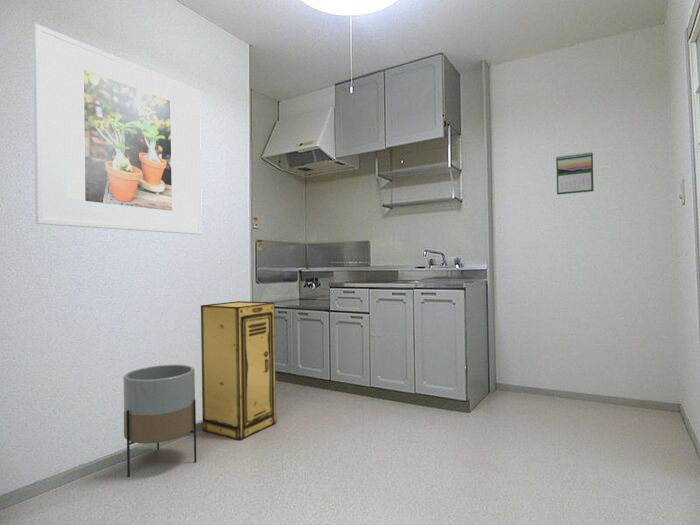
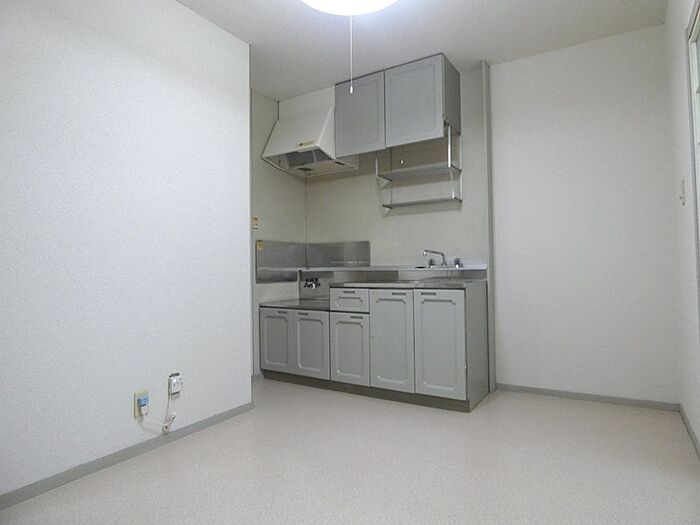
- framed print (131, 146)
- calendar (574, 173)
- storage cabinet (239, 365)
- planter (159, 417)
